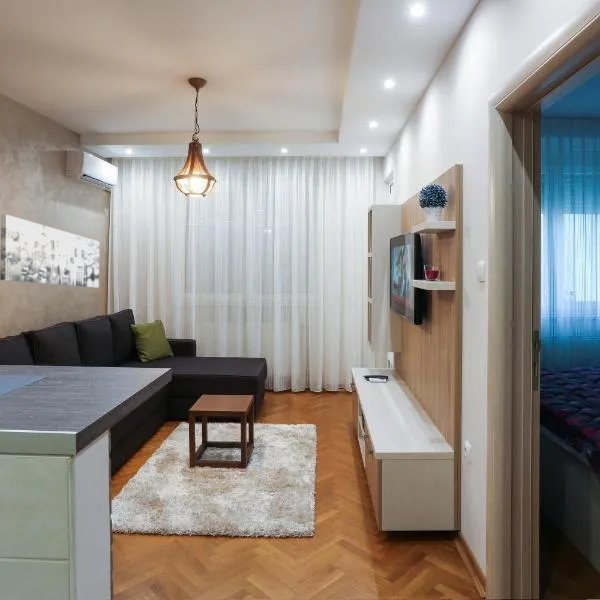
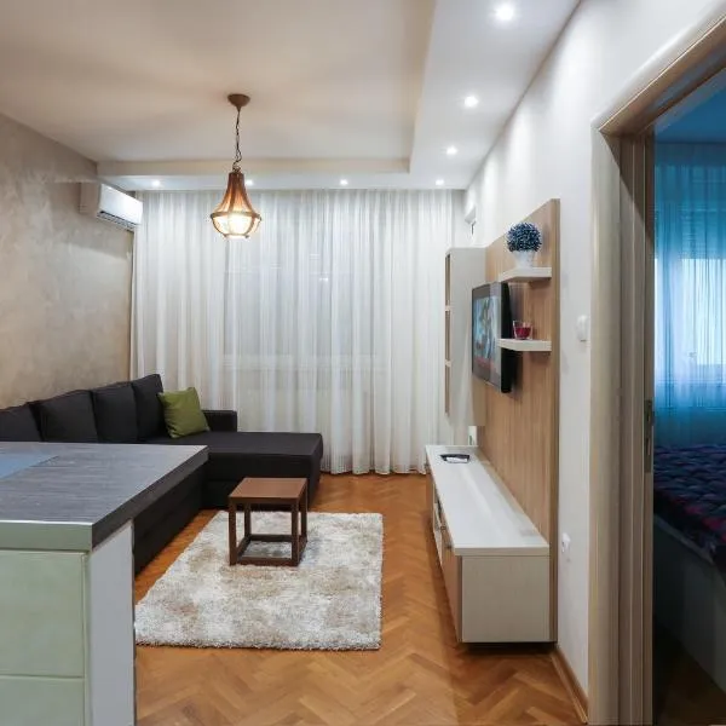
- wall art (58, 257)
